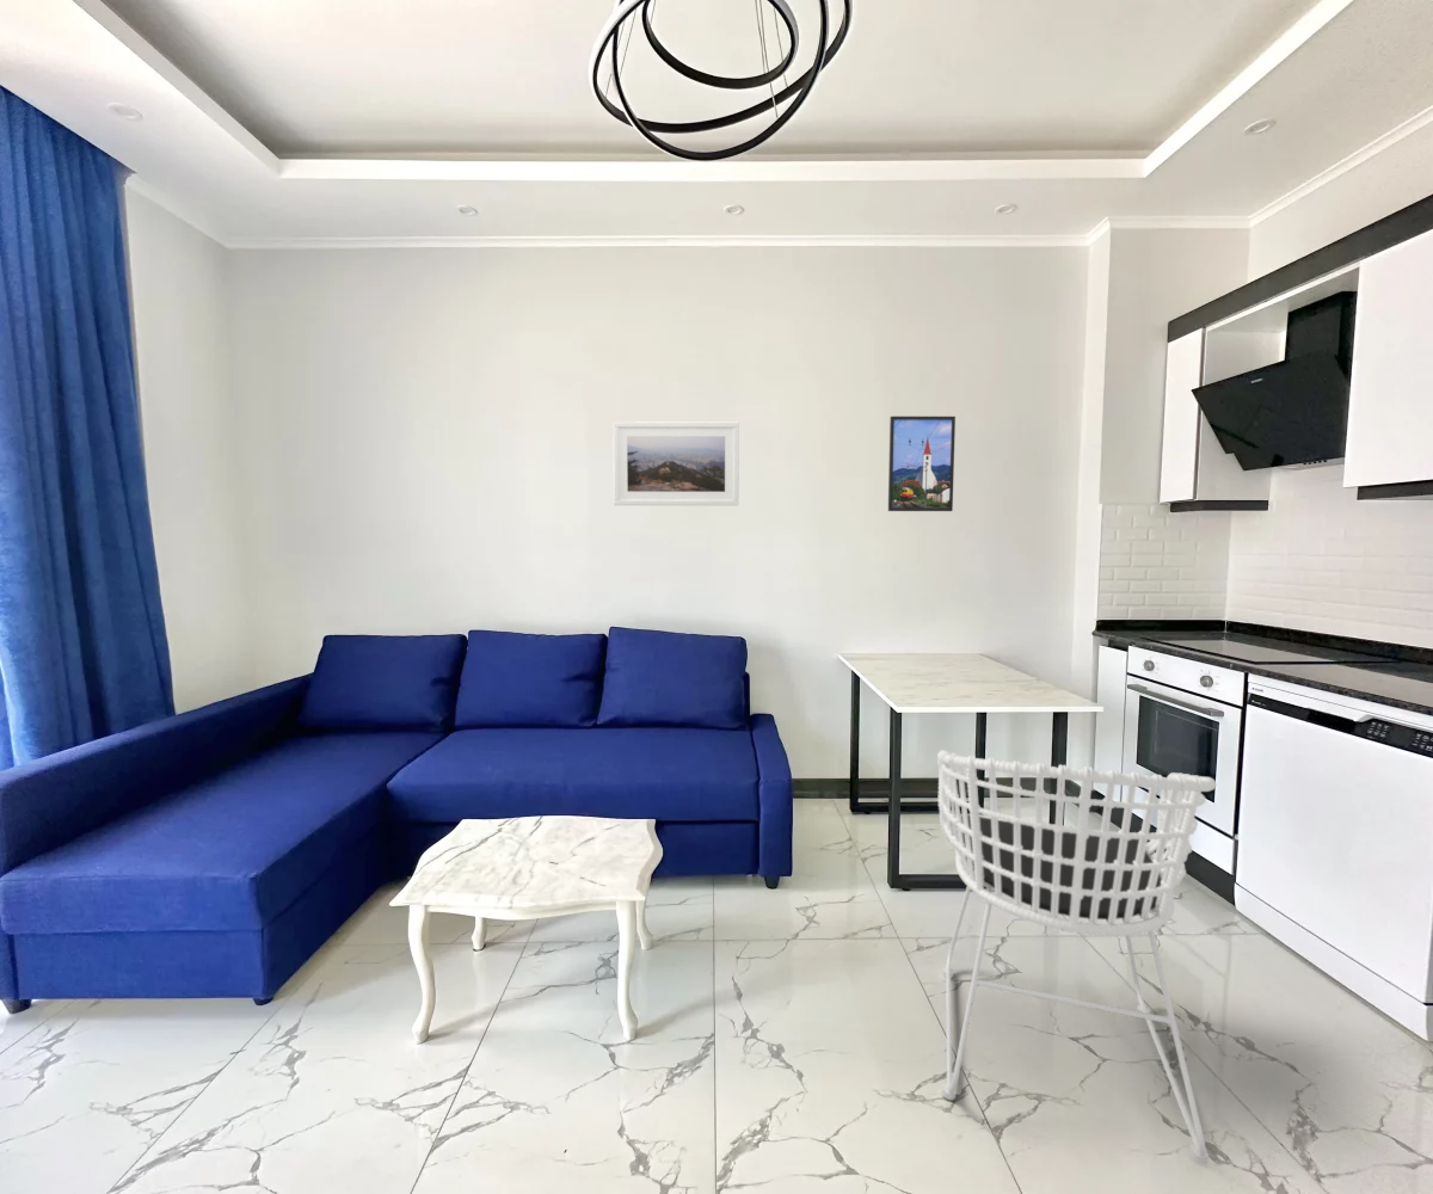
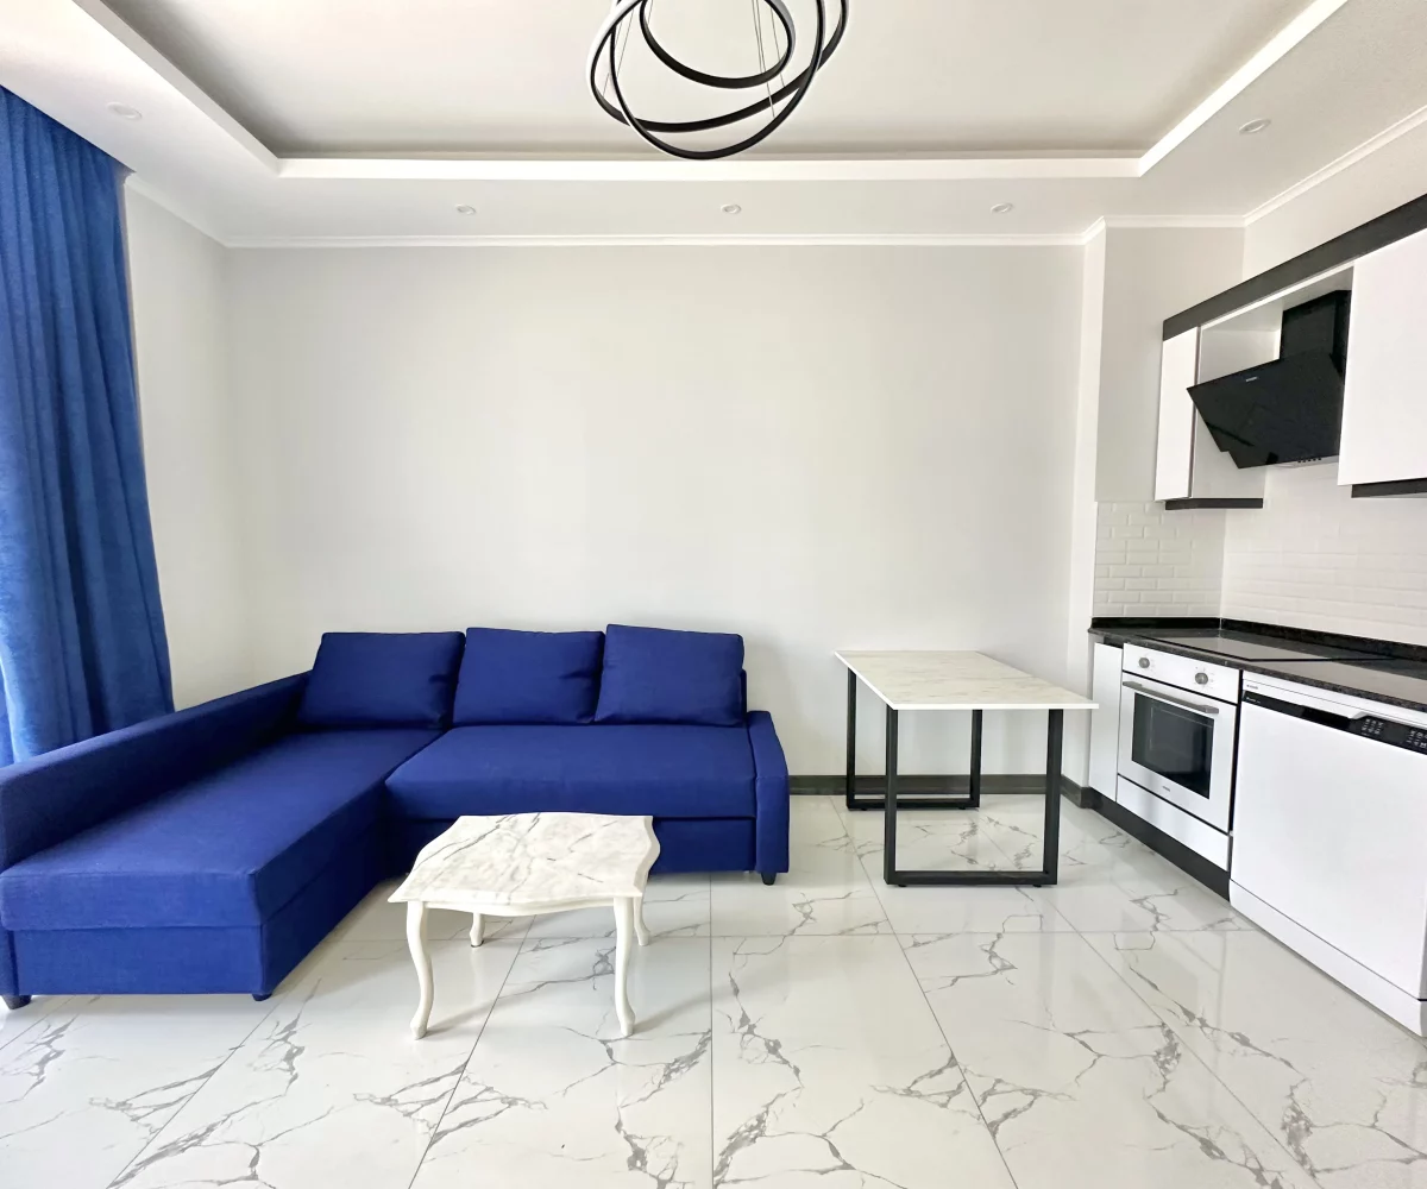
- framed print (676, 463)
- chair (1059, 894)
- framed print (921, 463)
